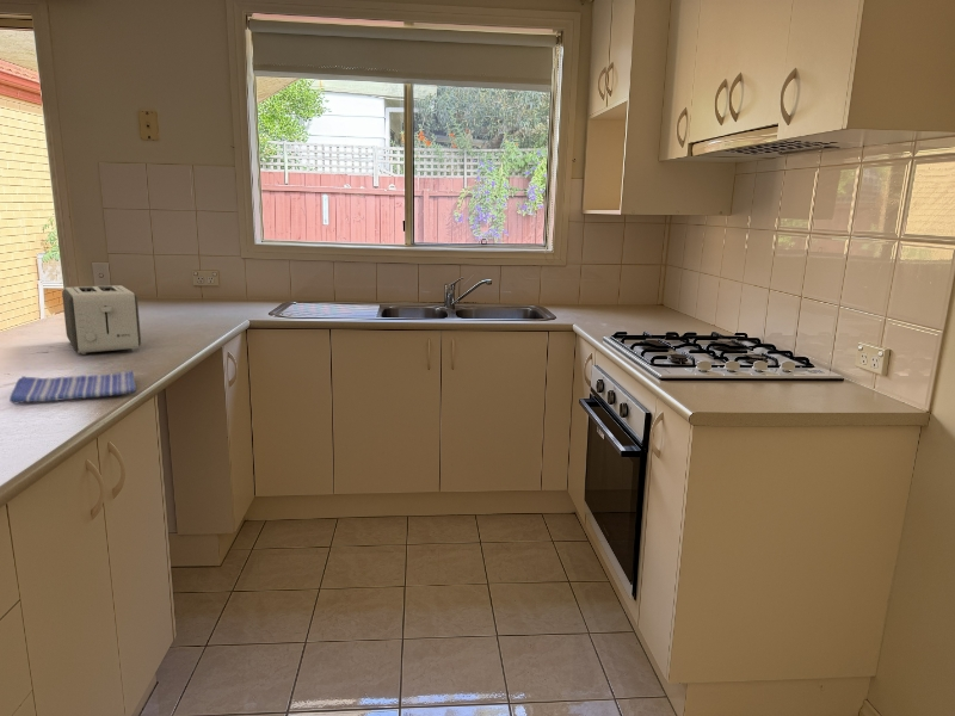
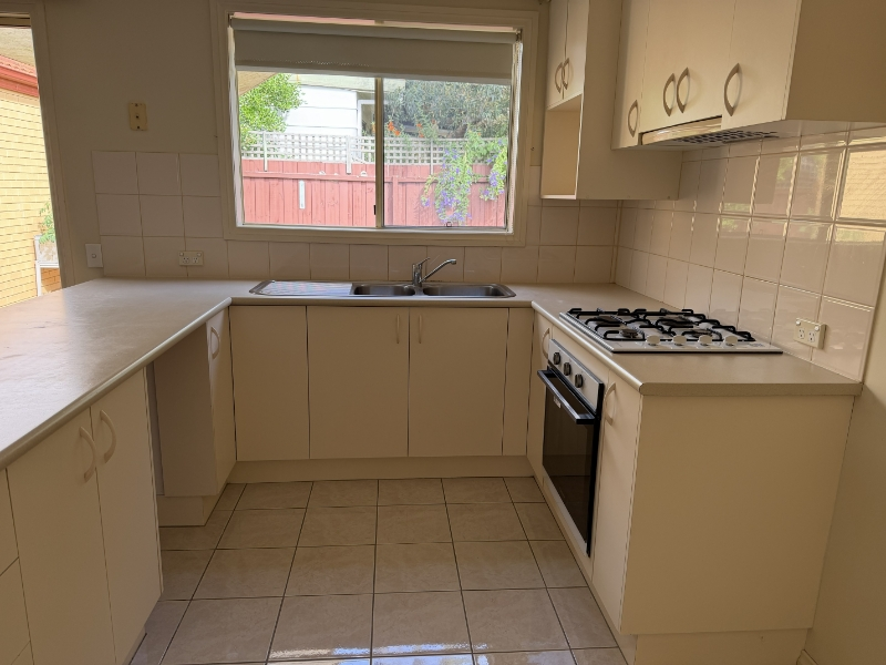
- toaster (101, 319)
- dish towel (75, 385)
